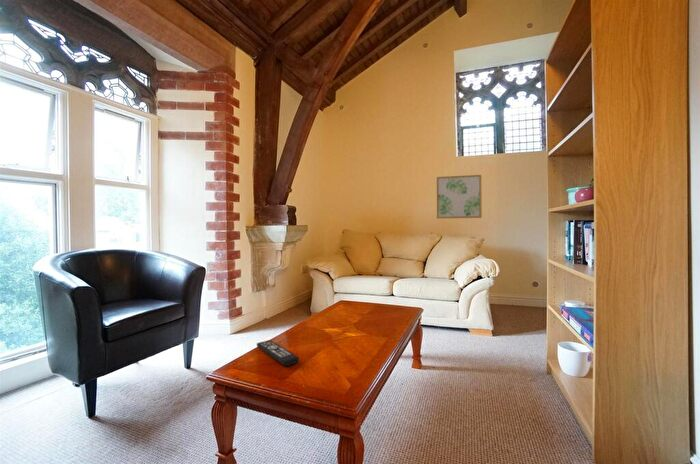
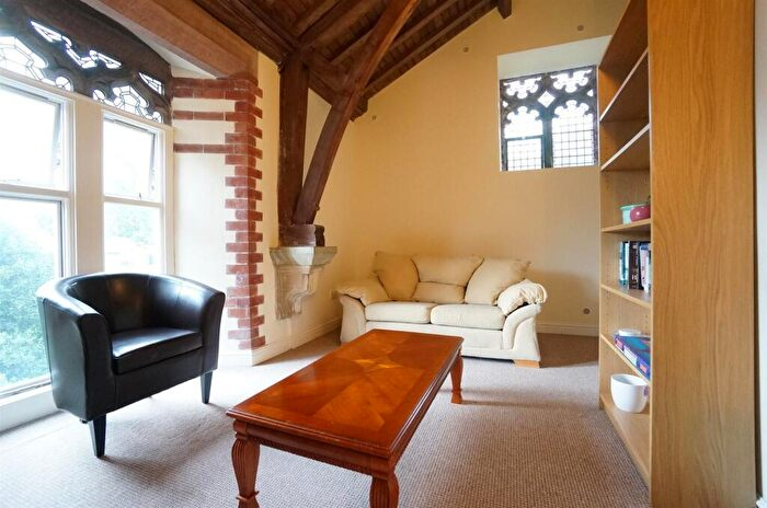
- wall art (458, 197)
- remote control (276, 352)
